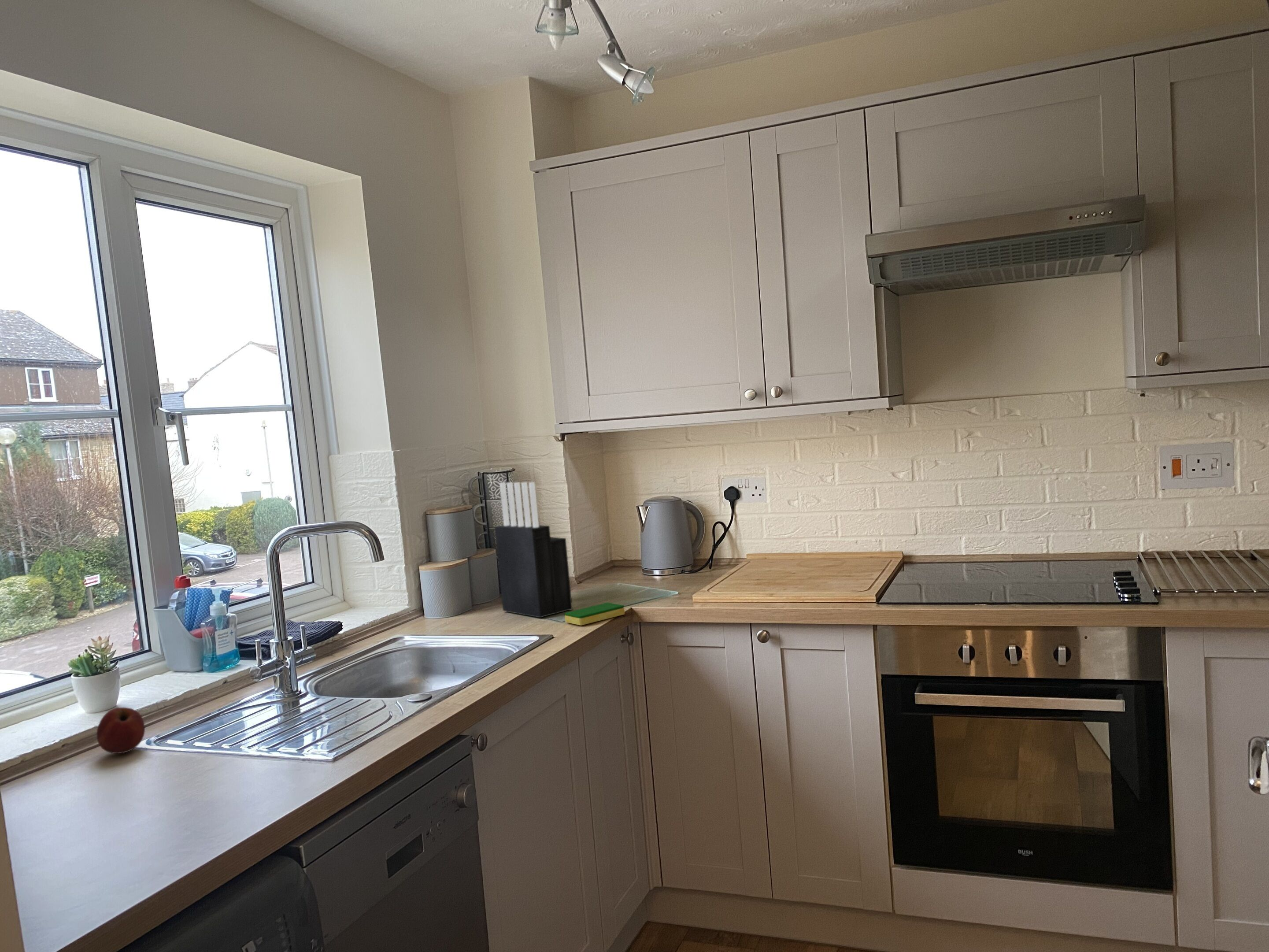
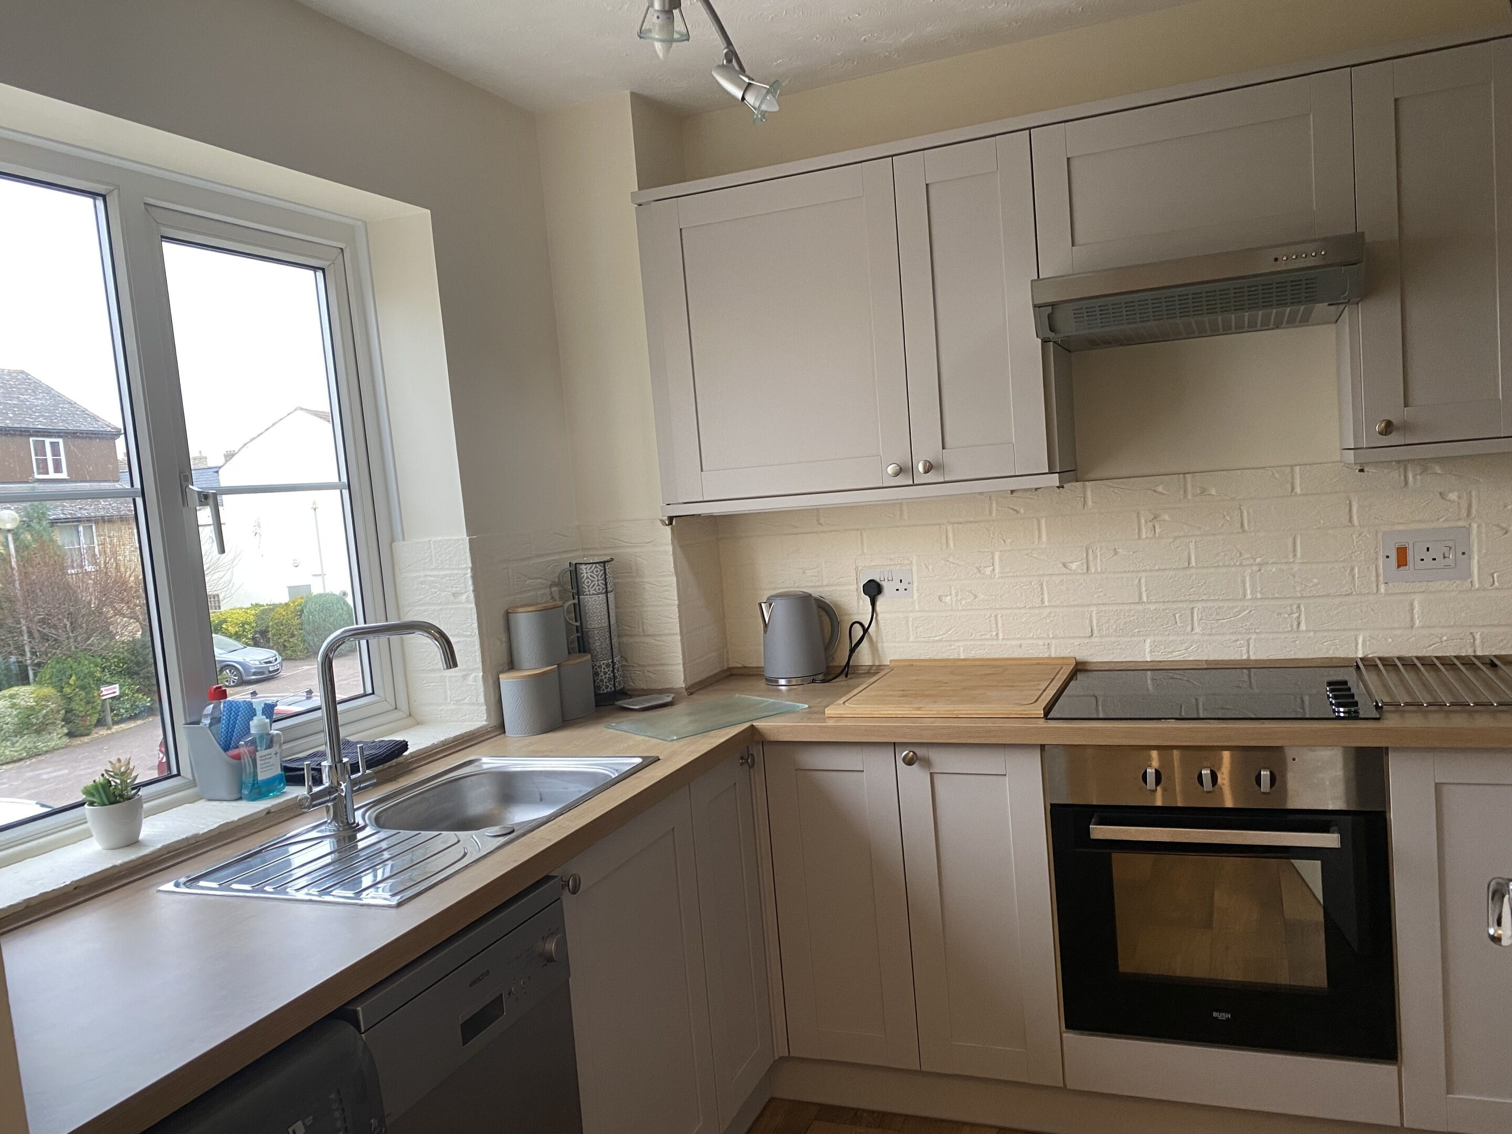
- apple (120, 729)
- dish sponge (595, 614)
- knife block (534, 545)
